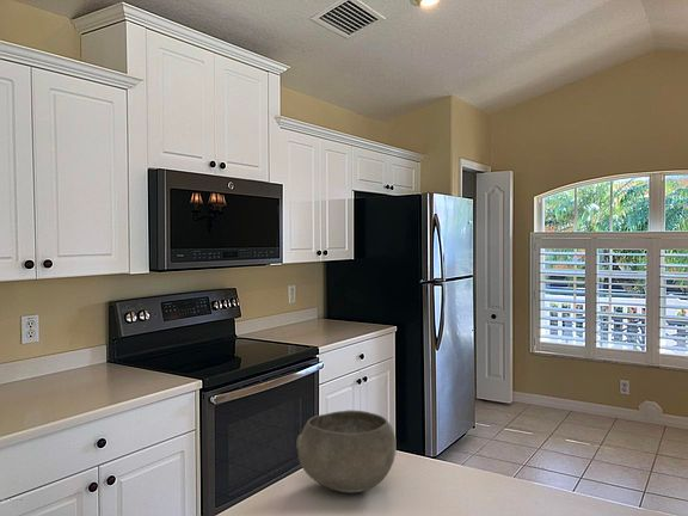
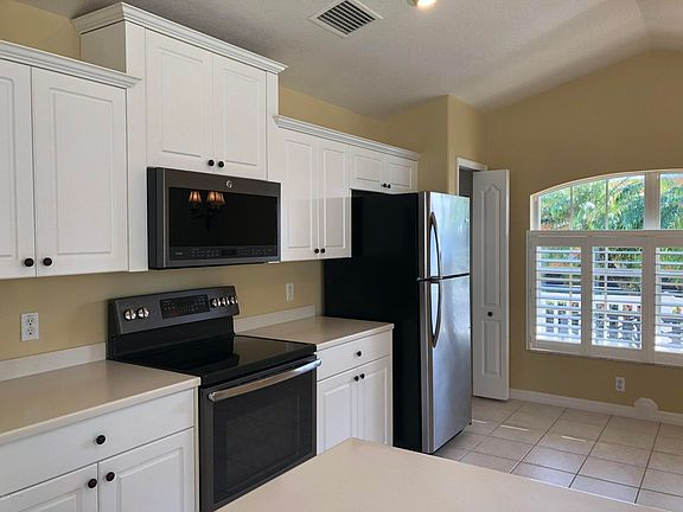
- bowl (346, 453)
